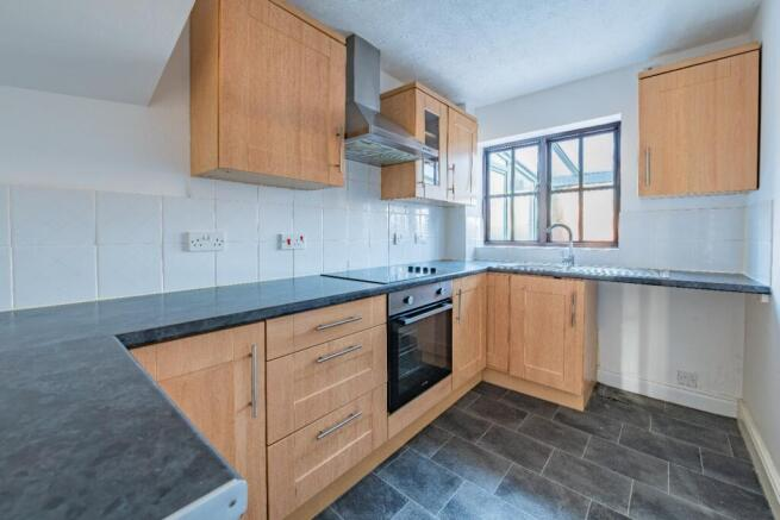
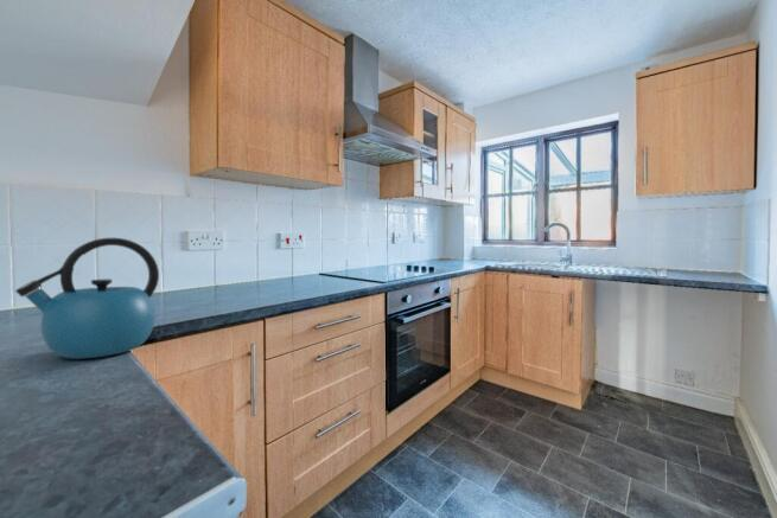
+ kettle (95, 294)
